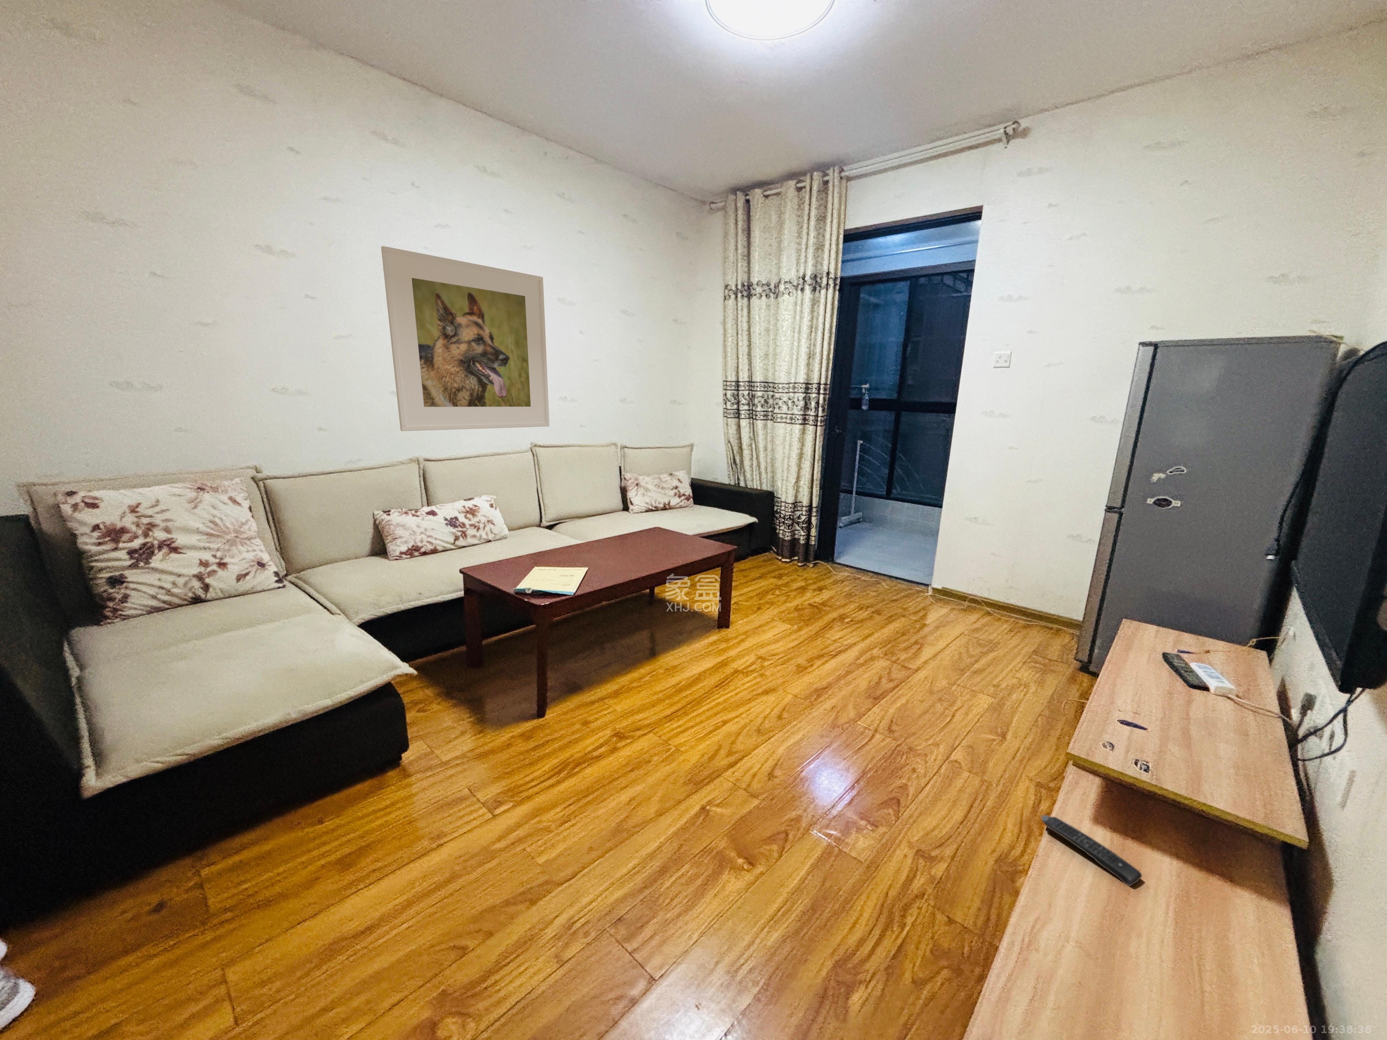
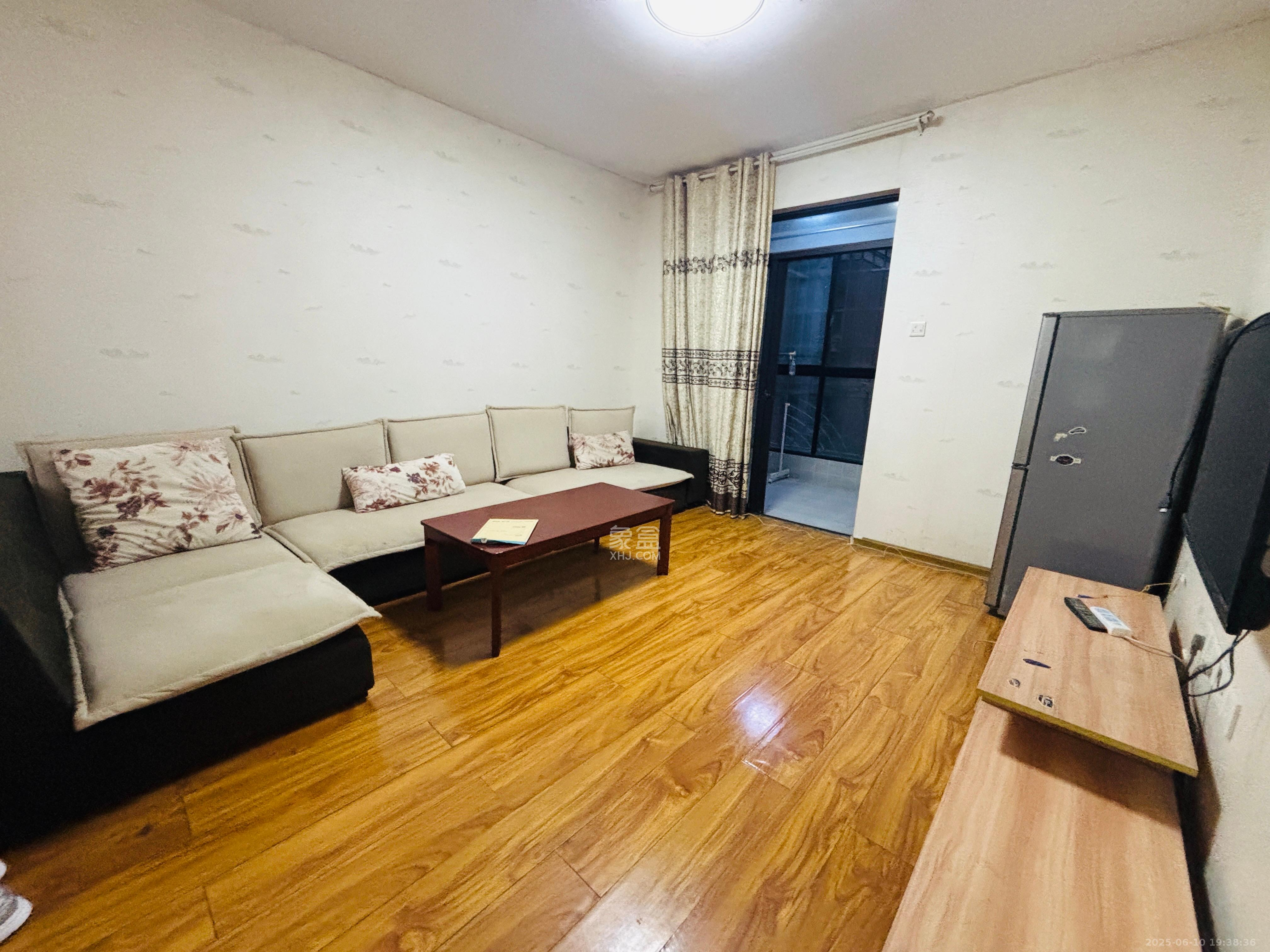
- remote control (1087, 846)
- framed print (476, 348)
